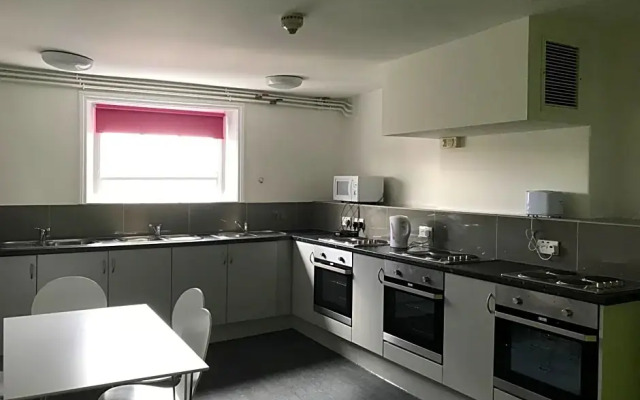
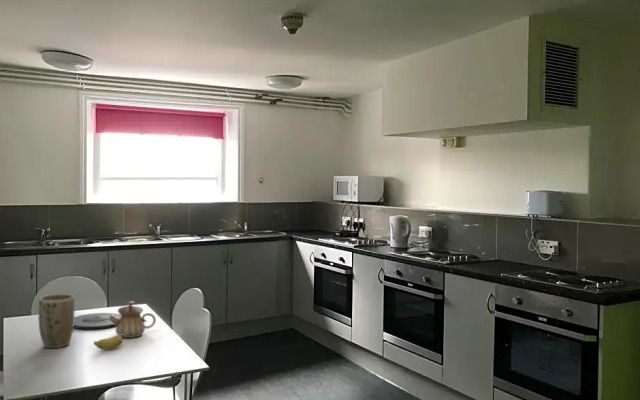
+ teapot (132, 317)
+ banana (109, 342)
+ plate (97, 318)
+ plant pot (56, 321)
